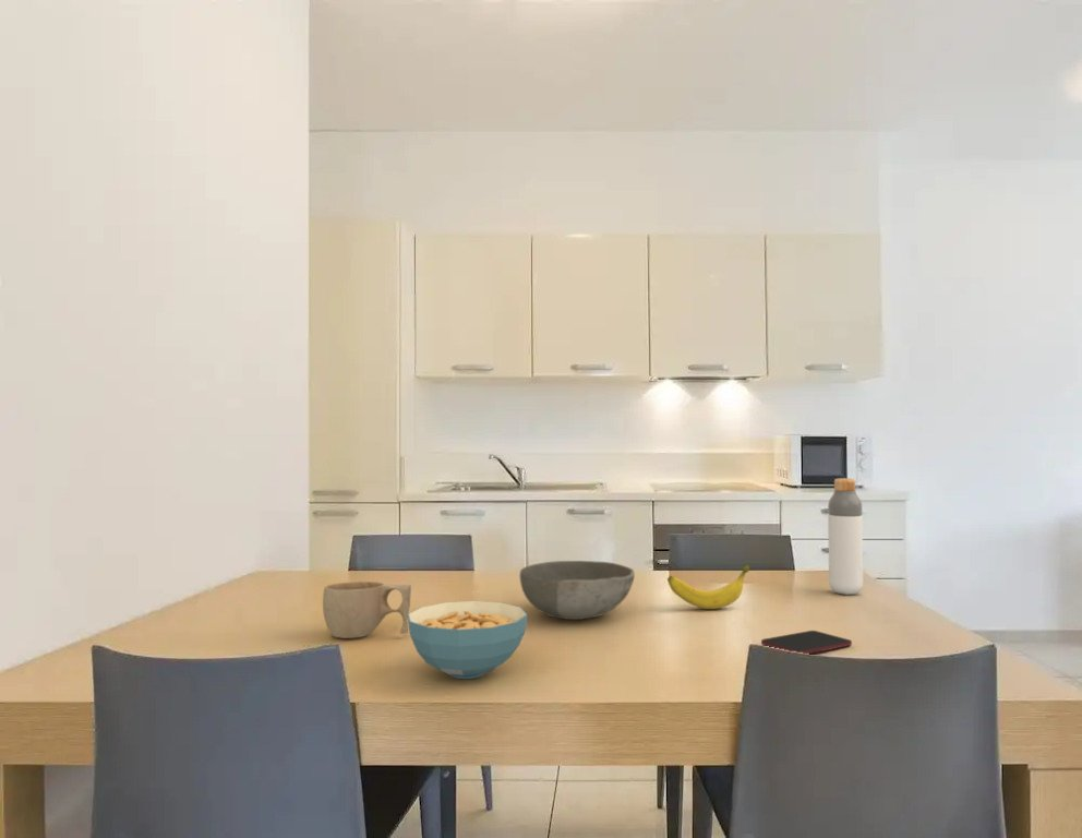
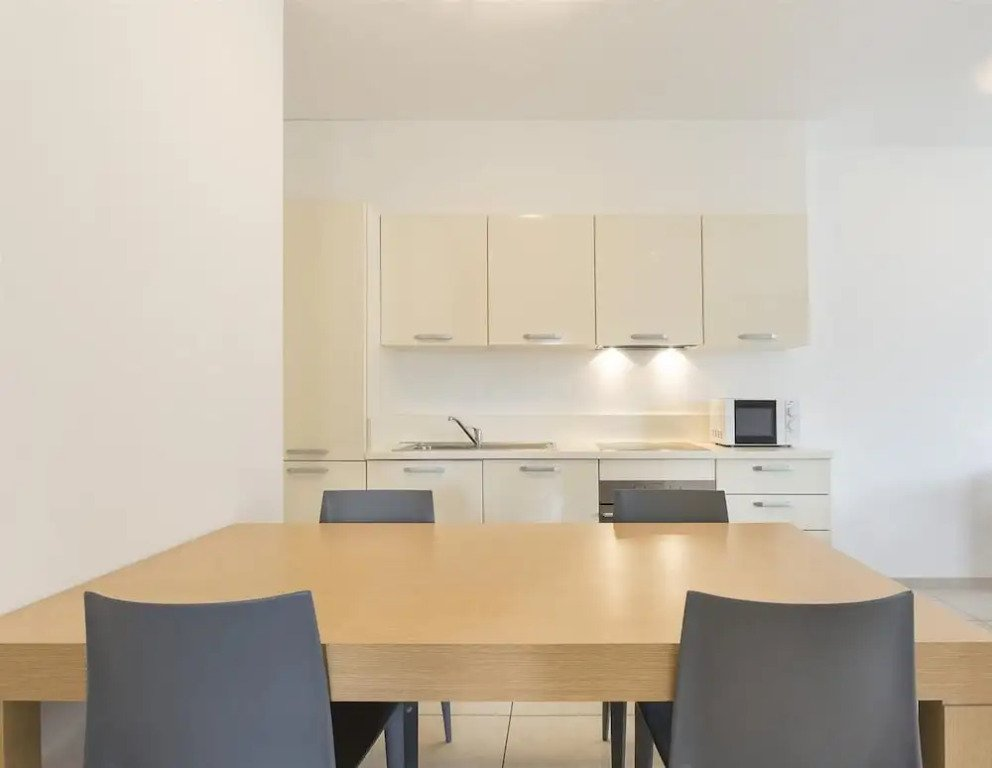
- smartphone (806, 642)
- bowl (576, 591)
- banana (709, 590)
- cereal bowl (467, 643)
- bottle (845, 535)
- cup (366, 610)
